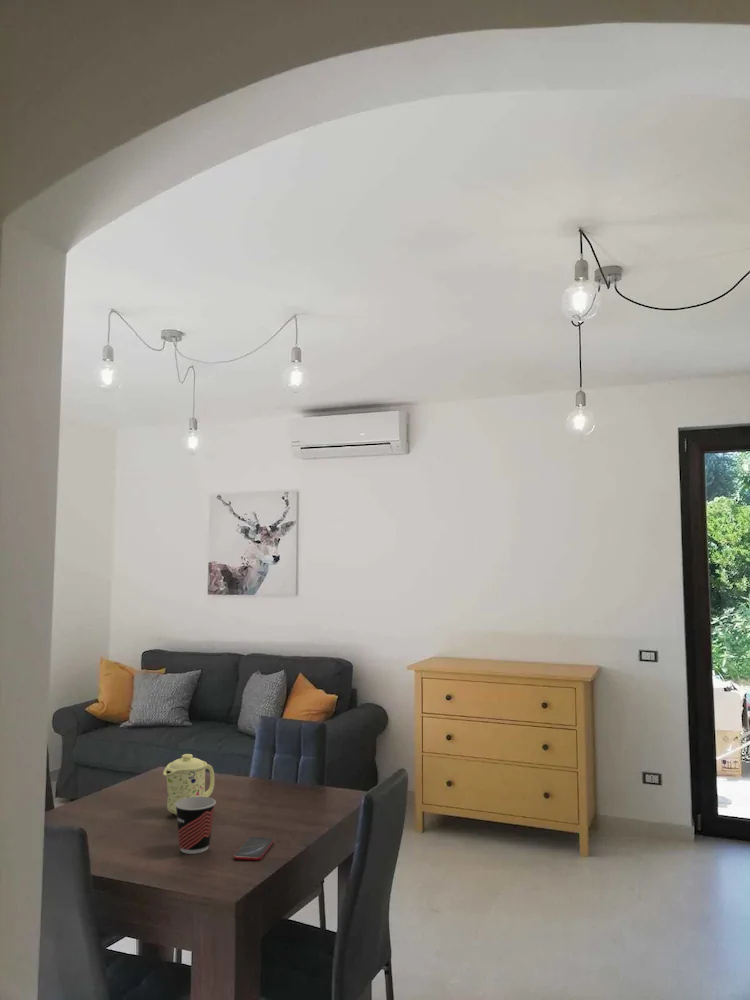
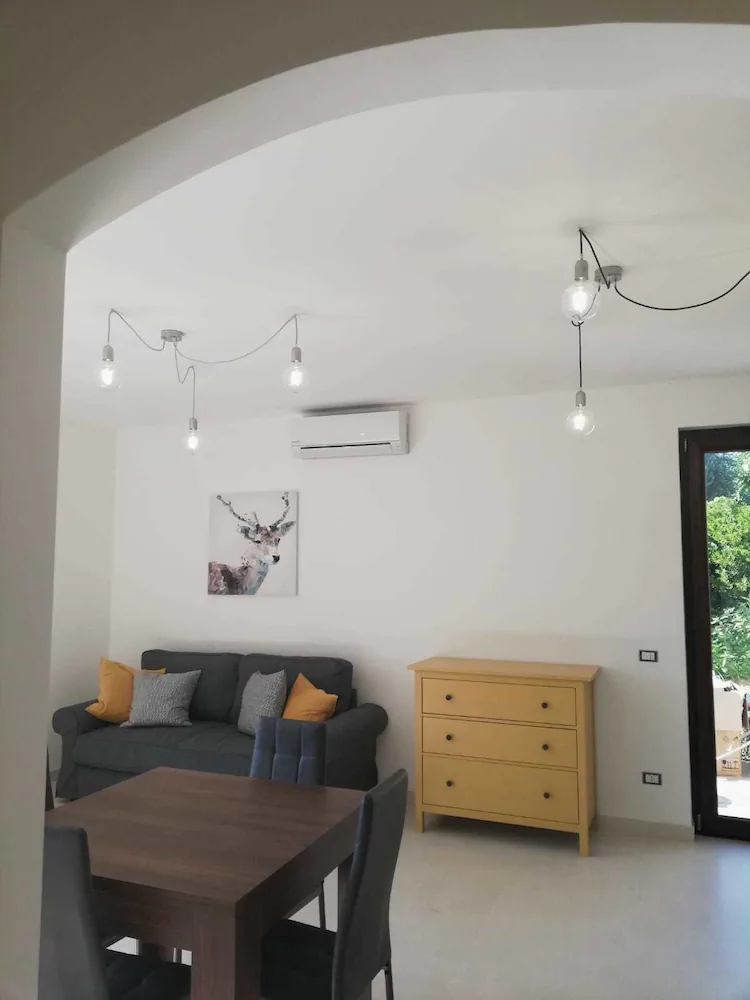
- mug (189, 783)
- smartphone (254, 848)
- cup (195, 825)
